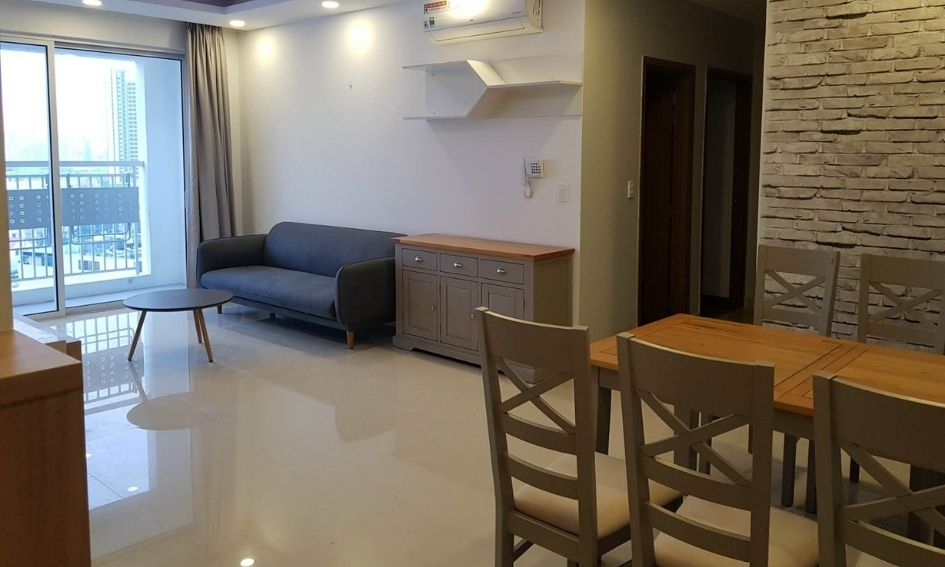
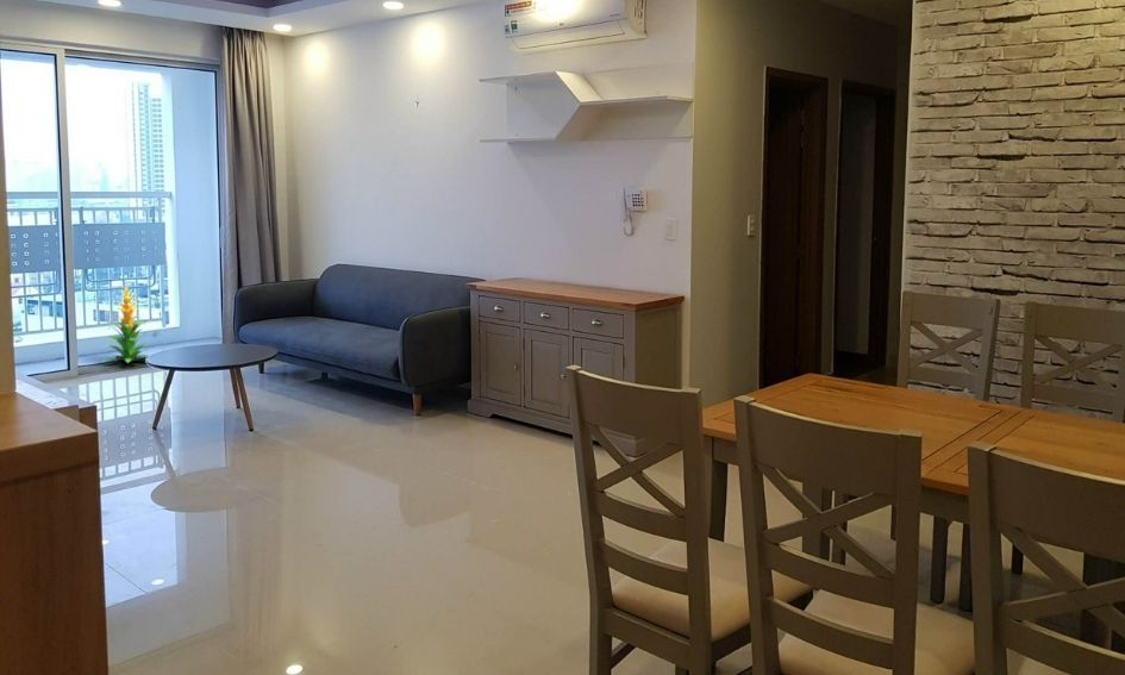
+ indoor plant (127, 323)
